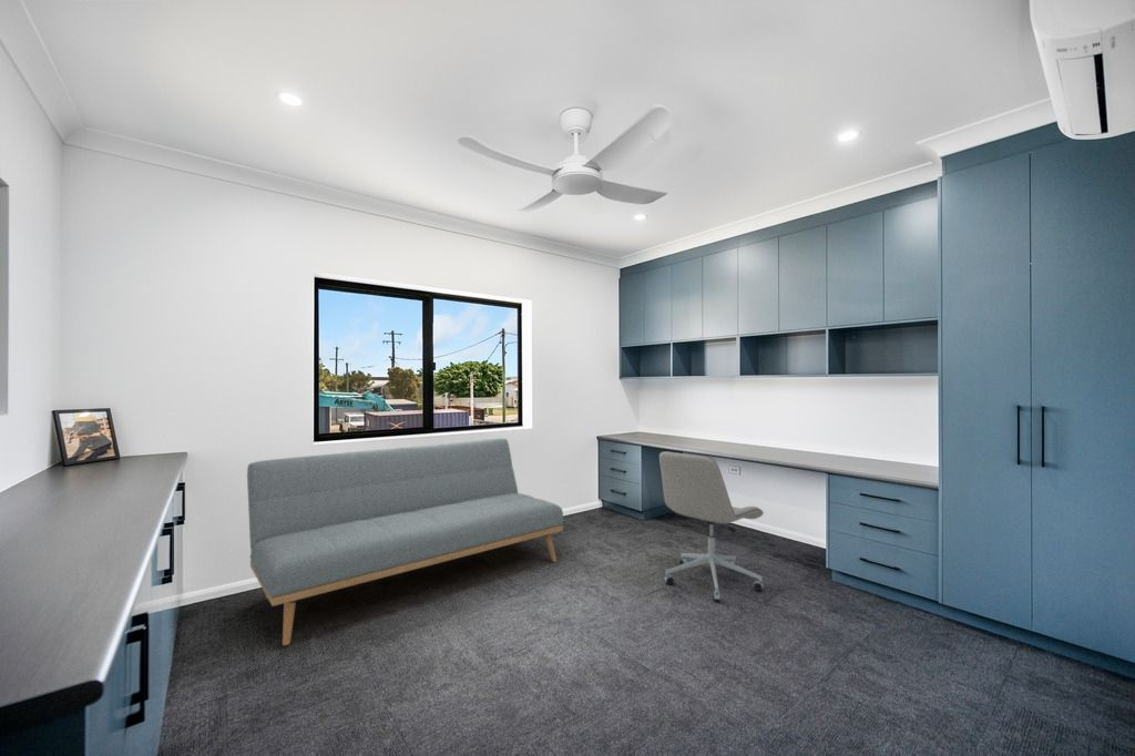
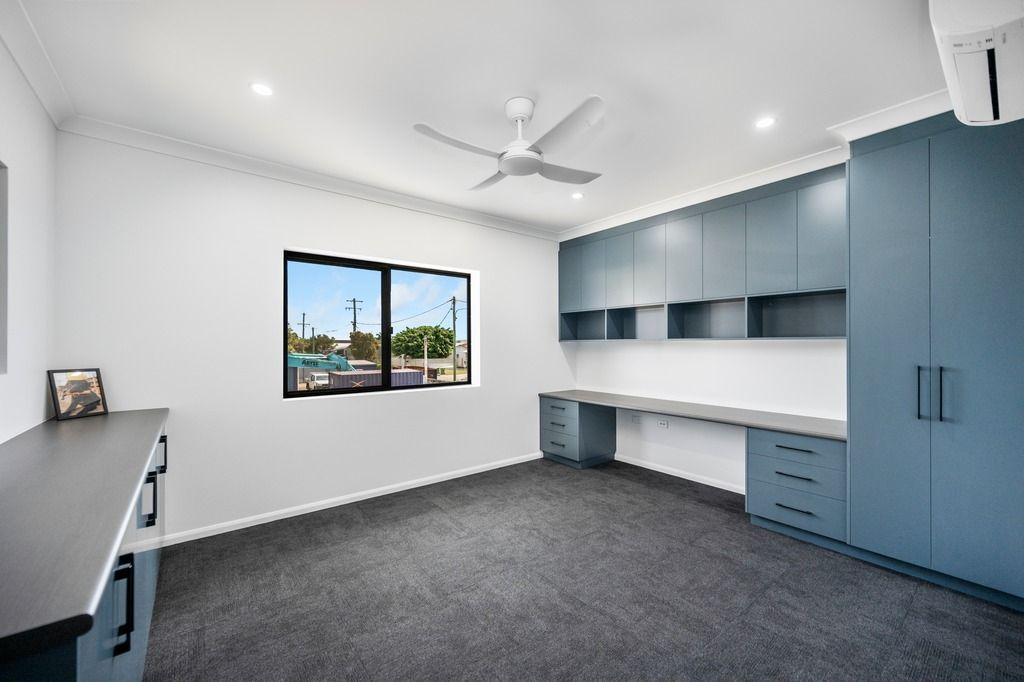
- office chair (710, 514)
- sofa (418, 513)
